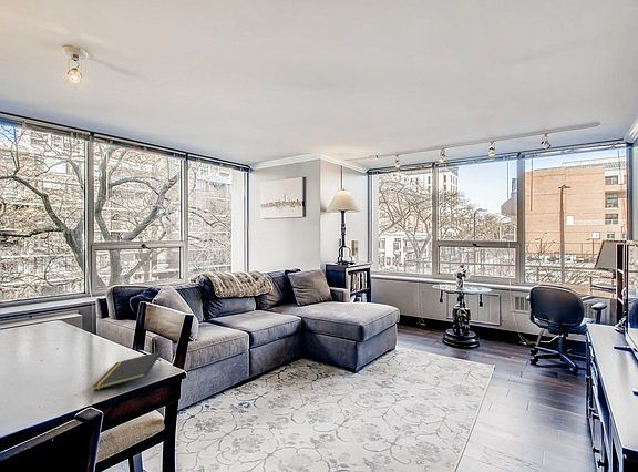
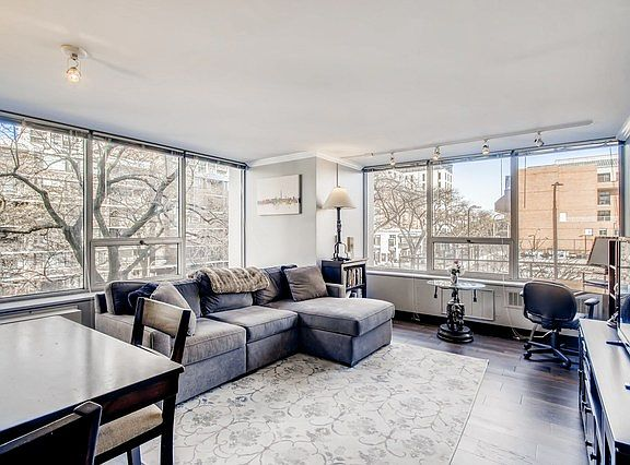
- notepad (130, 369)
